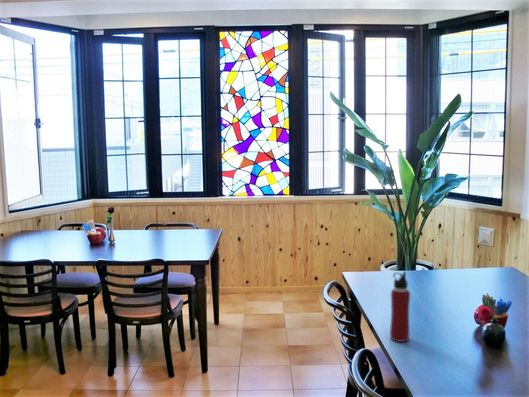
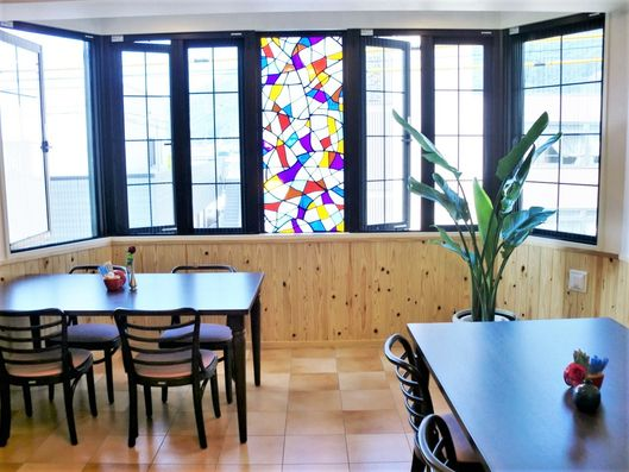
- water bottle (400, 305)
